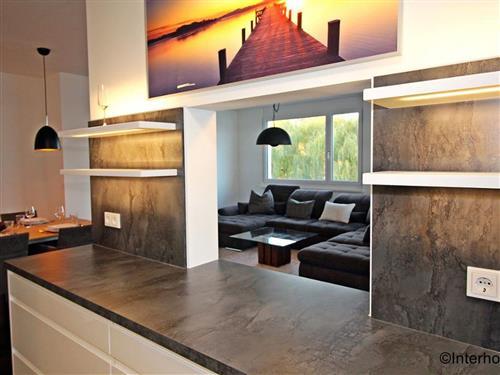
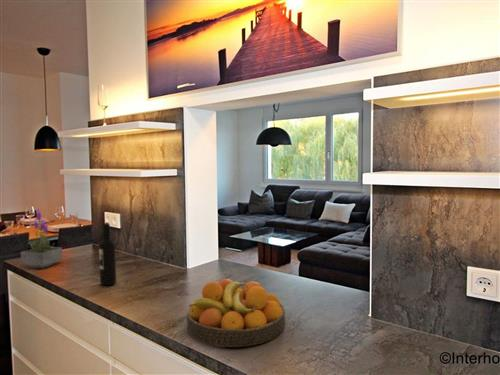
+ wine bottle (107, 253)
+ fruit bowl (236, 303)
+ potted plant (41, 235)
